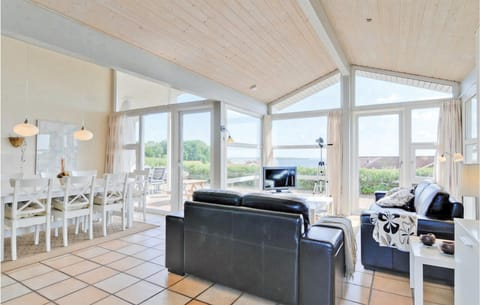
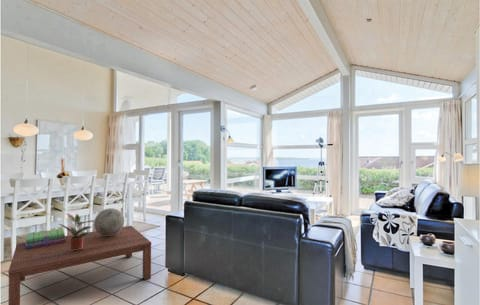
+ potted plant (78, 231)
+ decorative sphere (109, 221)
+ stack of books (45, 237)
+ coffee table (84, 260)
